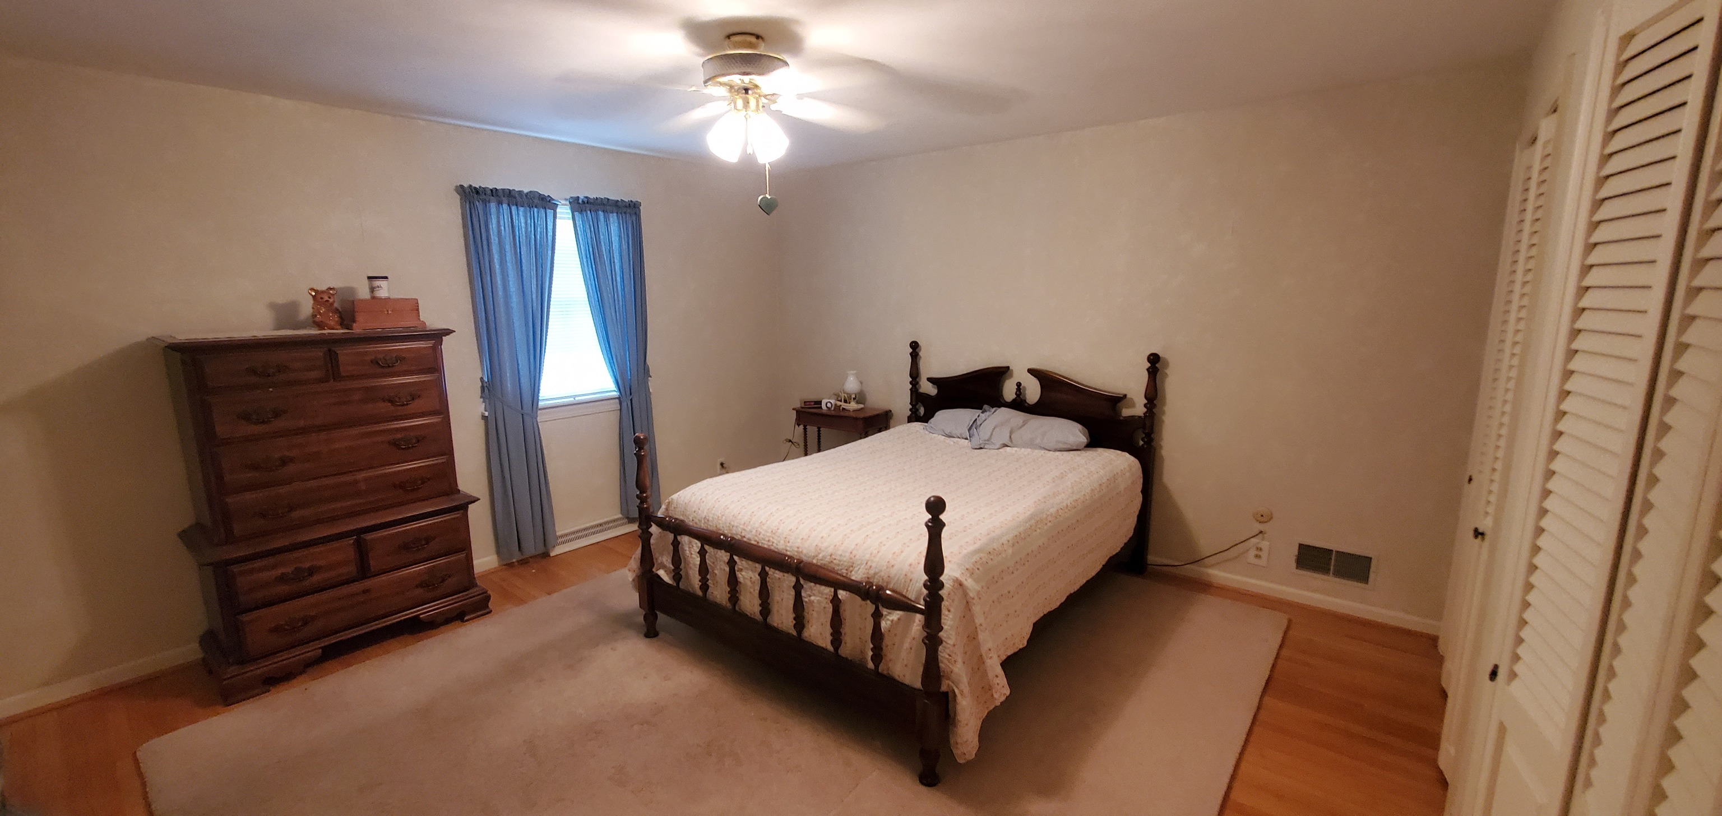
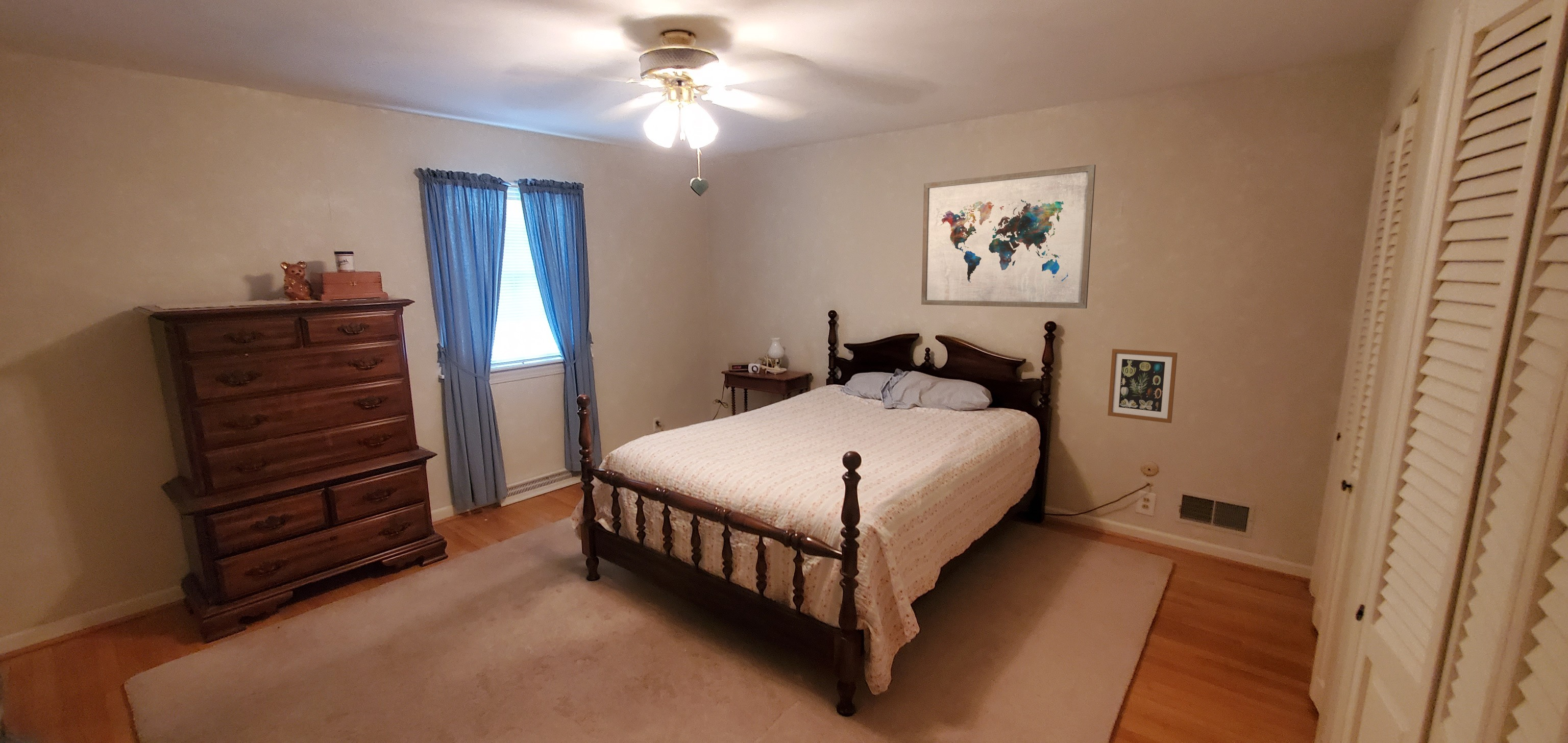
+ wall art (1141, 385)
+ wall art (999, 241)
